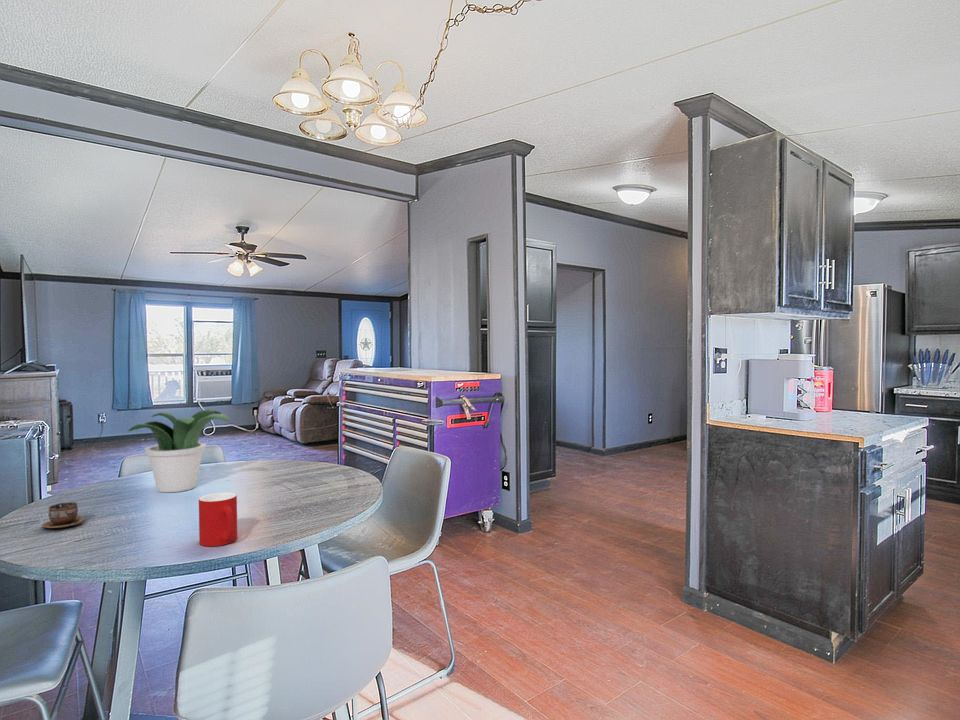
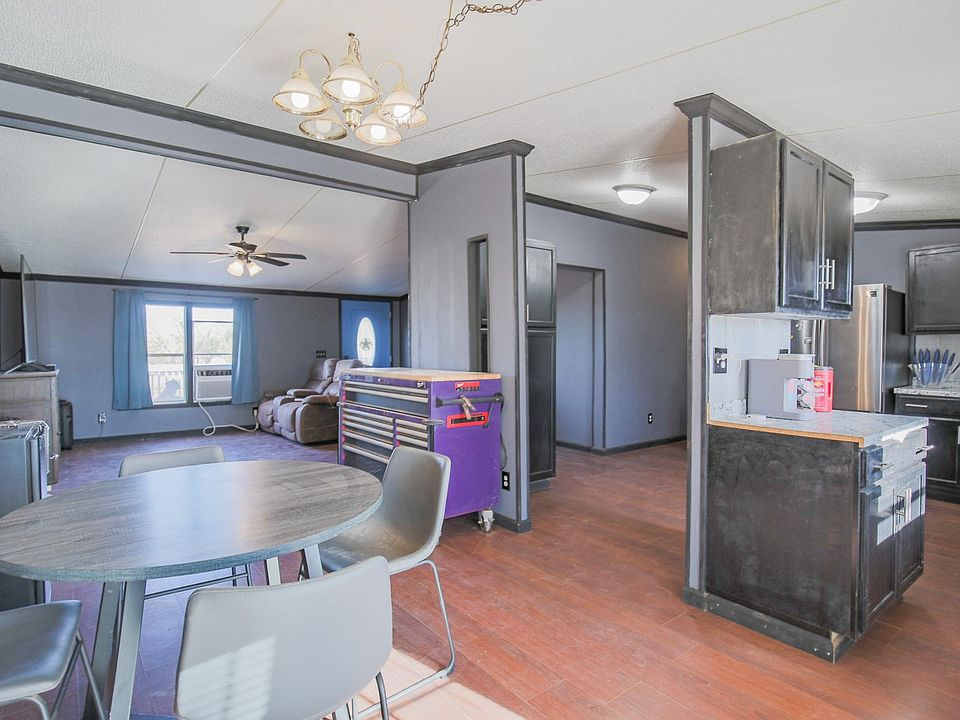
- potted plant (184, 450)
- cup (63, 514)
- cup (221, 520)
